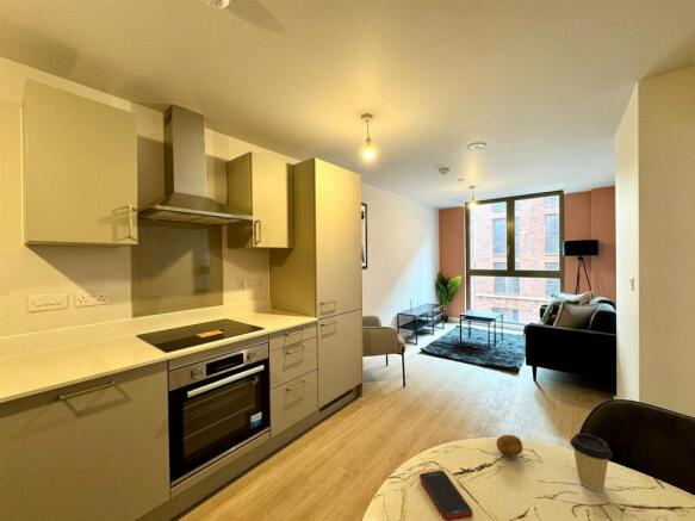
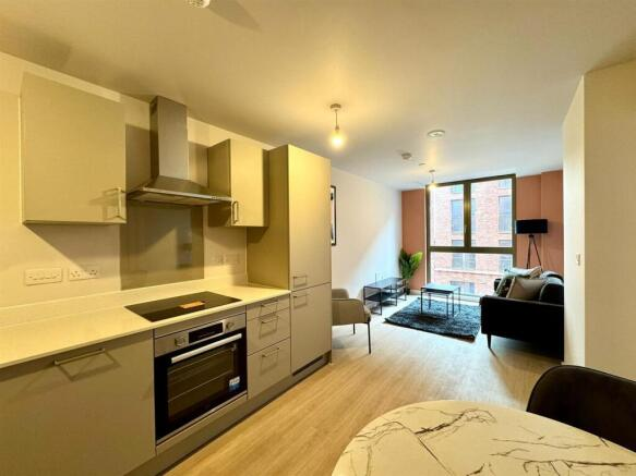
- coffee cup (590, 461)
- cell phone (443, 492)
- fruit (509, 445)
